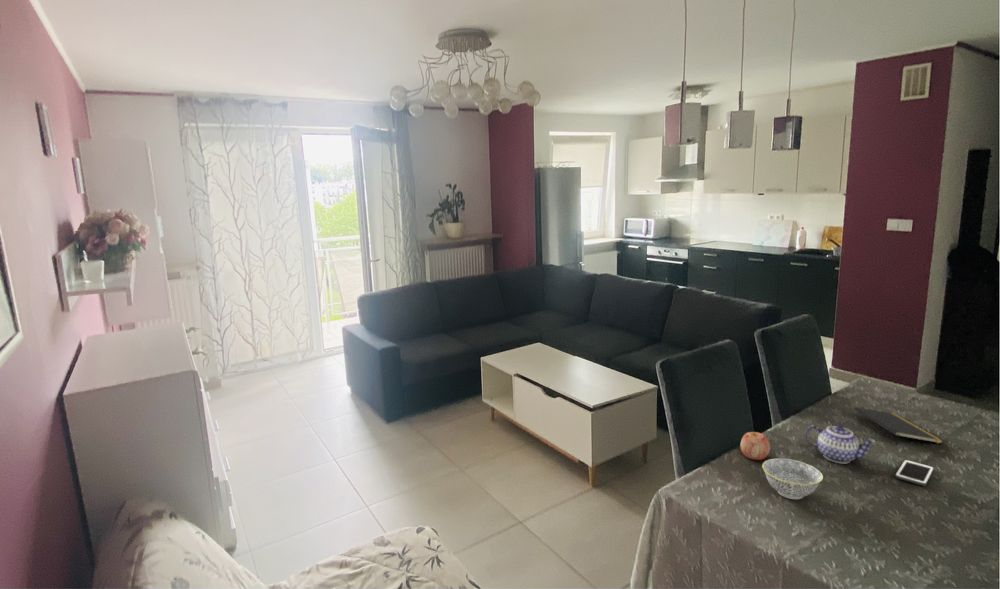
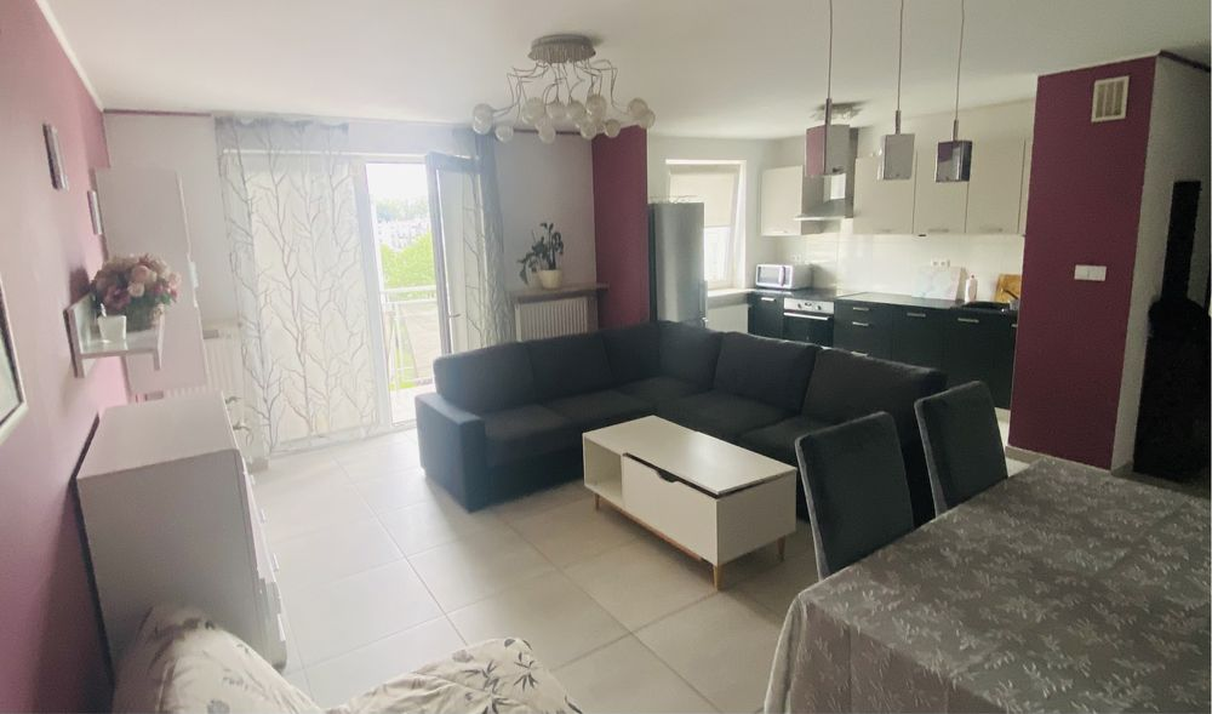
- cell phone (914, 472)
- bowl (791, 481)
- apple (755, 445)
- notepad (896, 424)
- teapot (838, 441)
